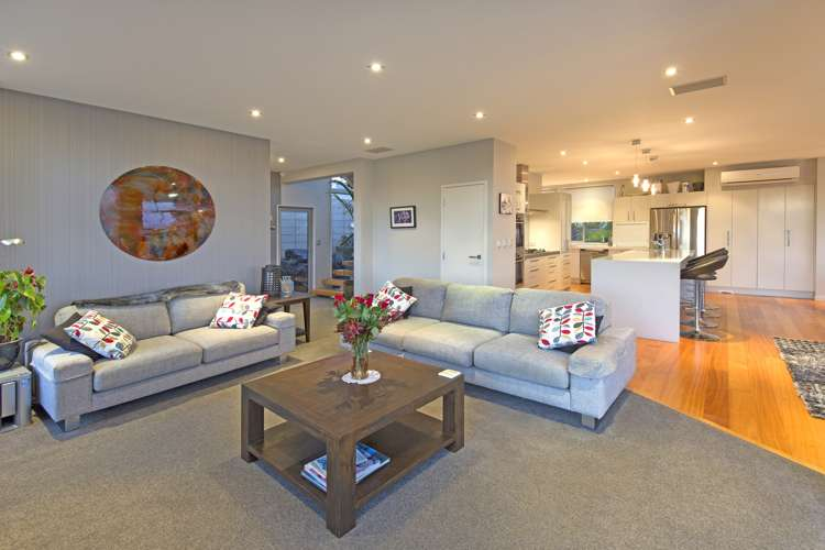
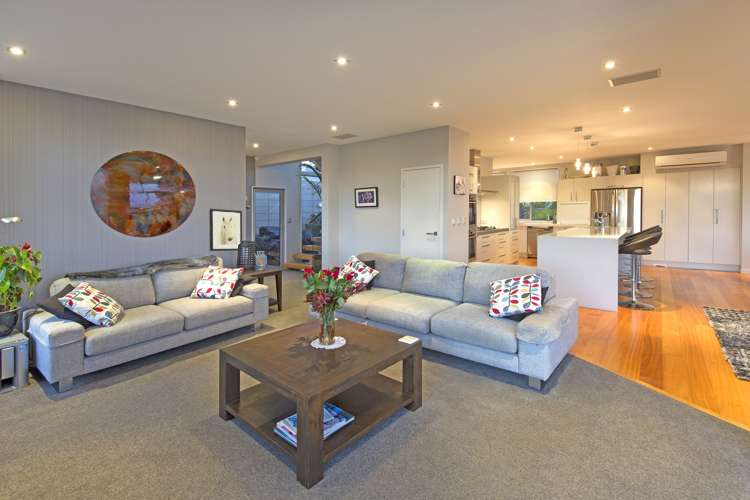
+ wall art (226, 230)
